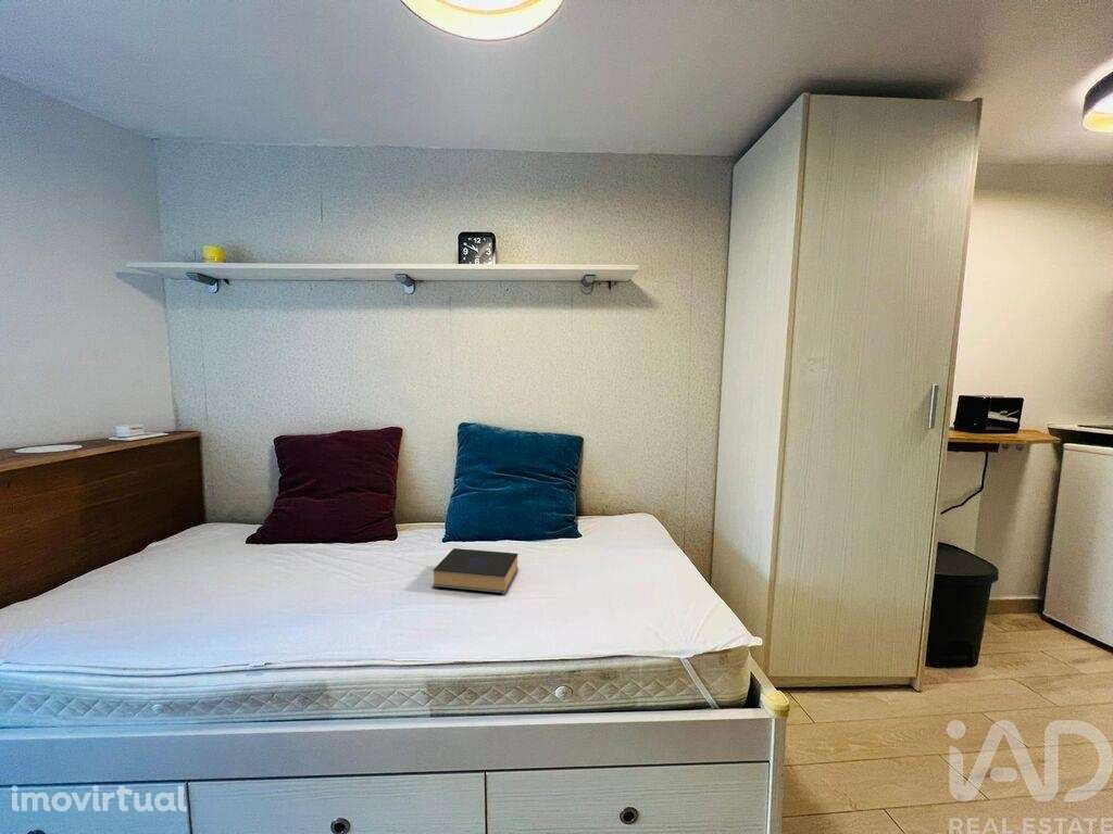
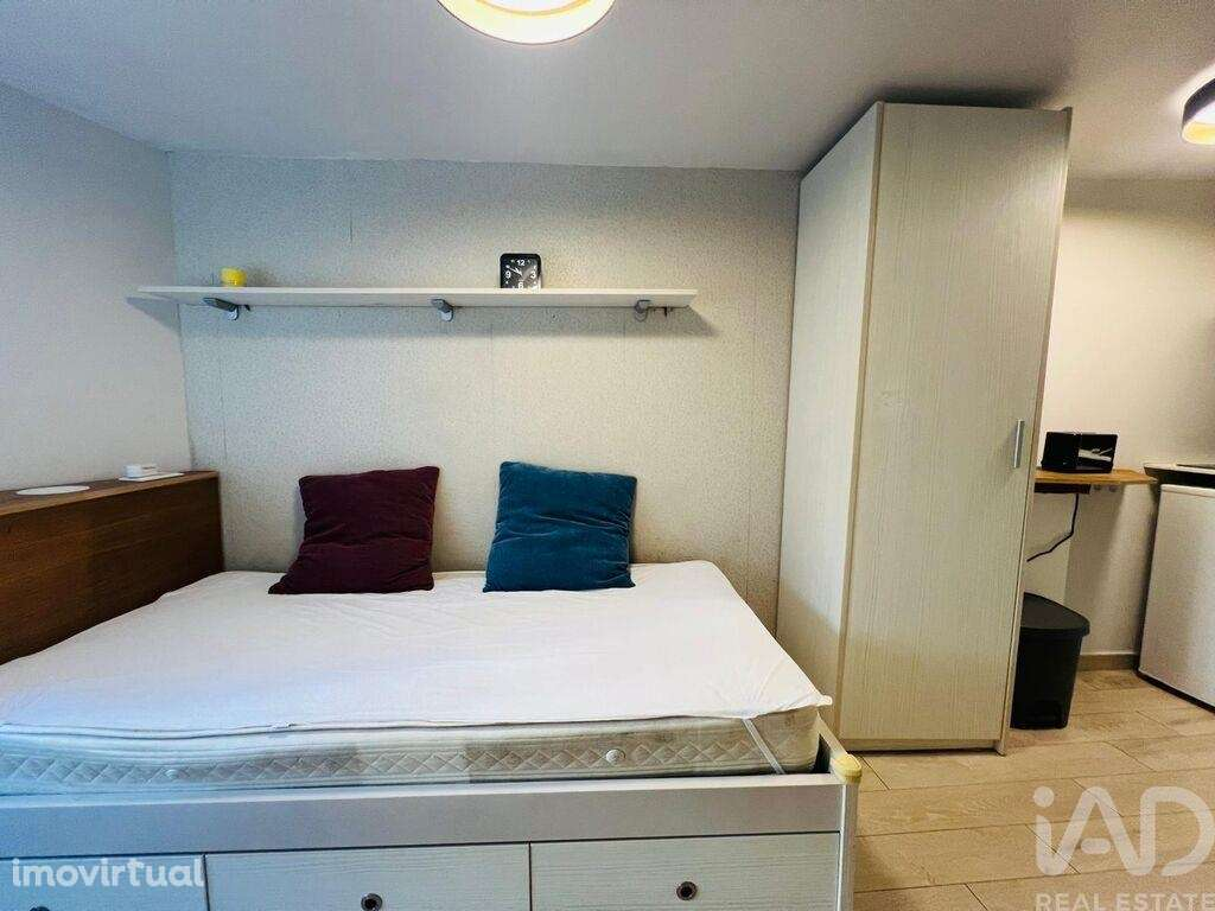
- book (477, 570)
